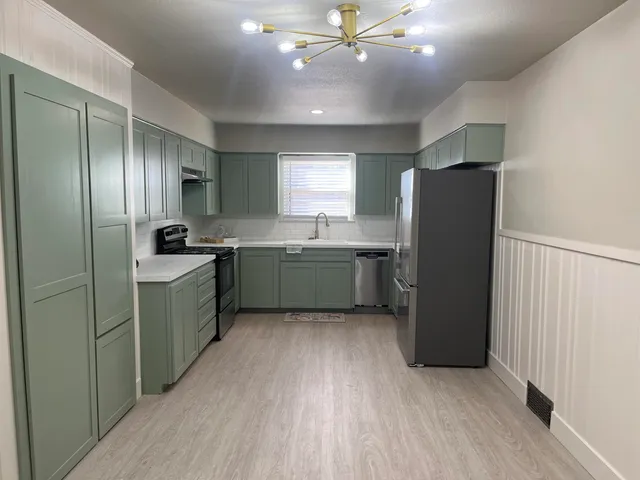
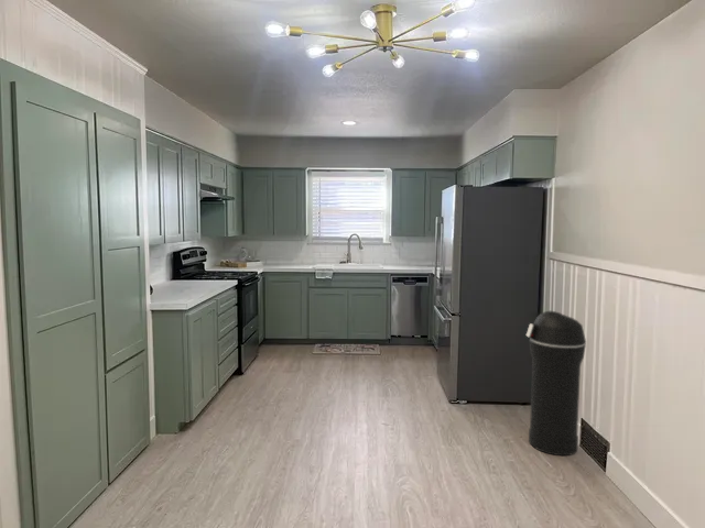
+ trash can (553, 378)
